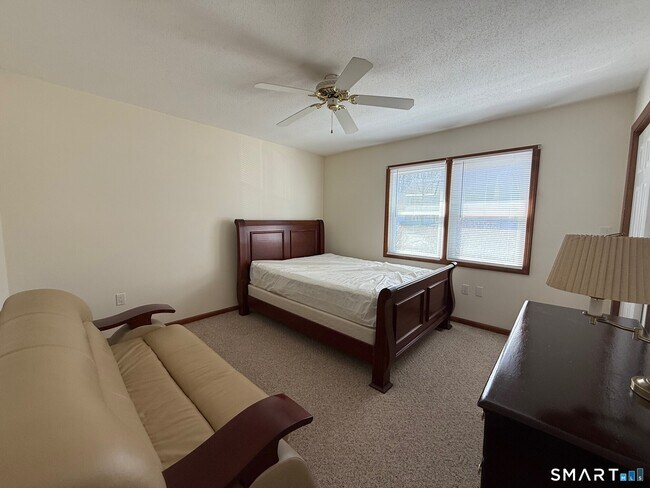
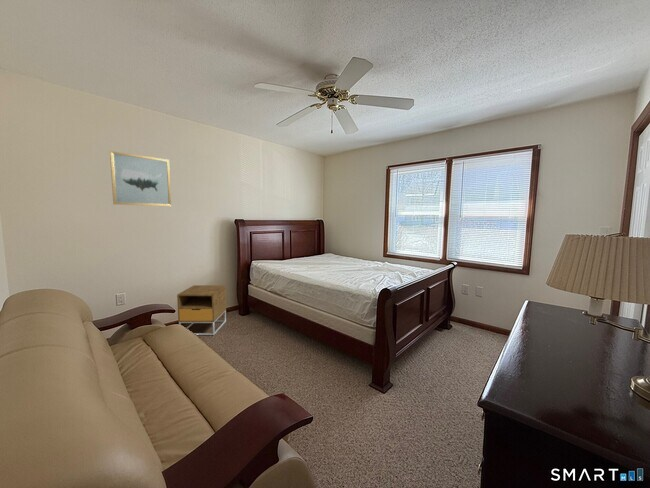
+ wall art (142, 180)
+ nightstand (203, 309)
